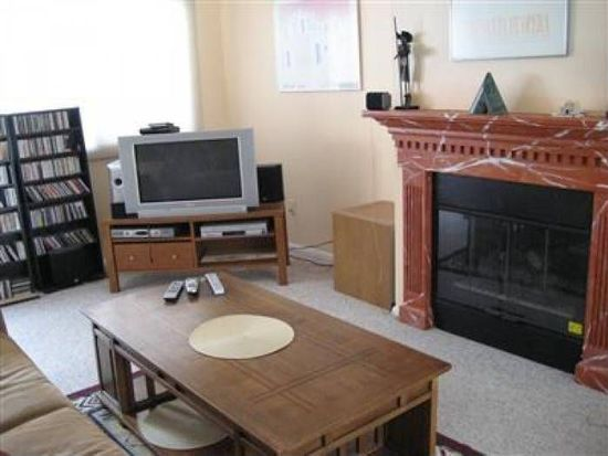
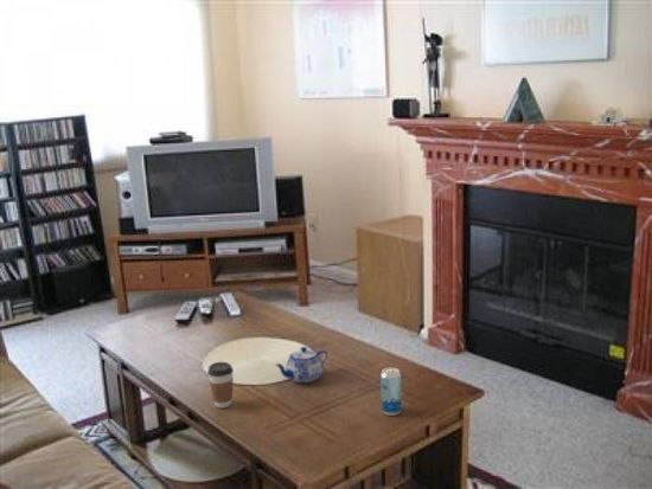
+ coffee cup (222, 385)
+ beverage can (390, 391)
+ teapot (301, 363)
